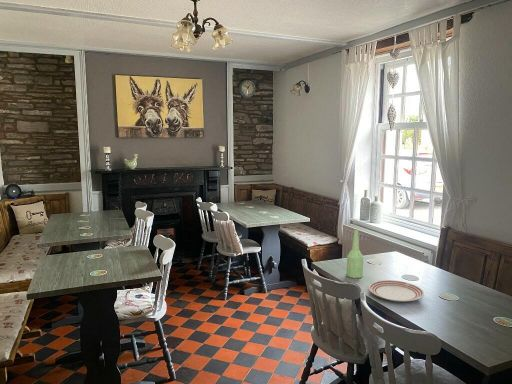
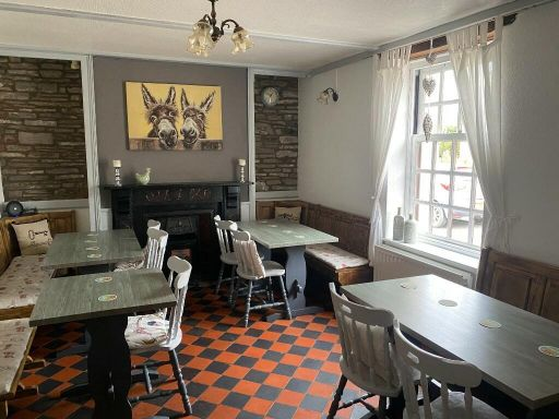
- bottle (355, 252)
- dinner plate (395, 292)
